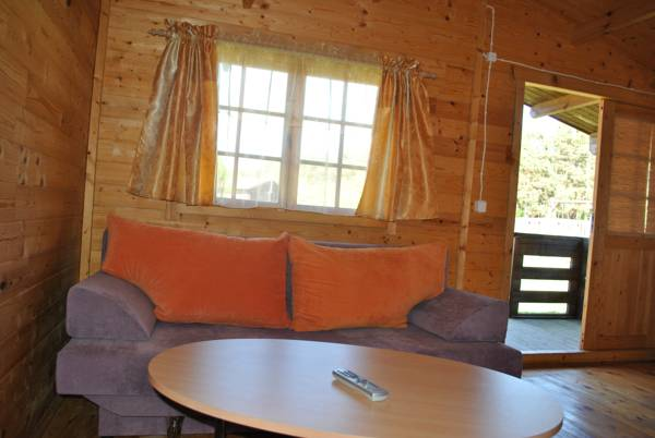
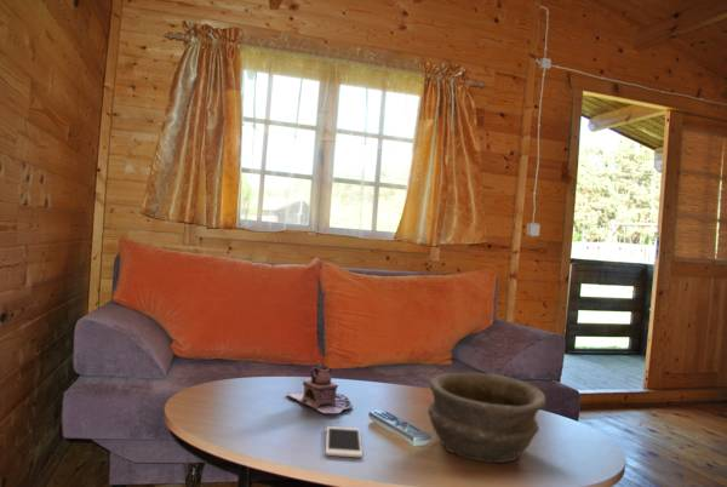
+ bowl (483, 417)
+ teapot (322, 383)
+ cell phone (343, 441)
